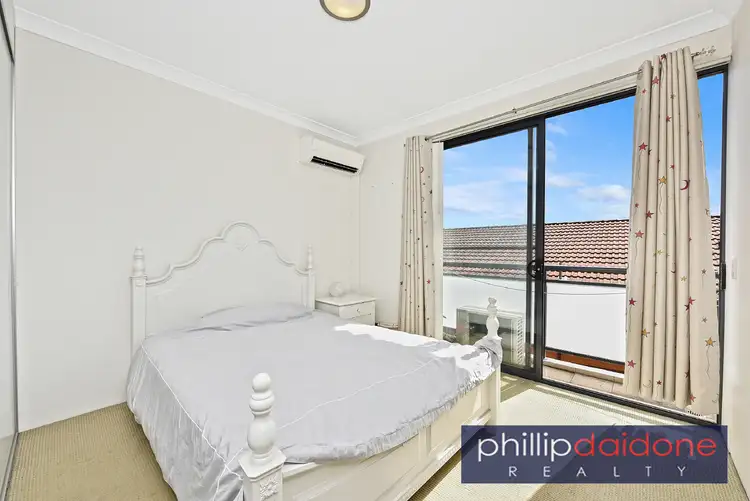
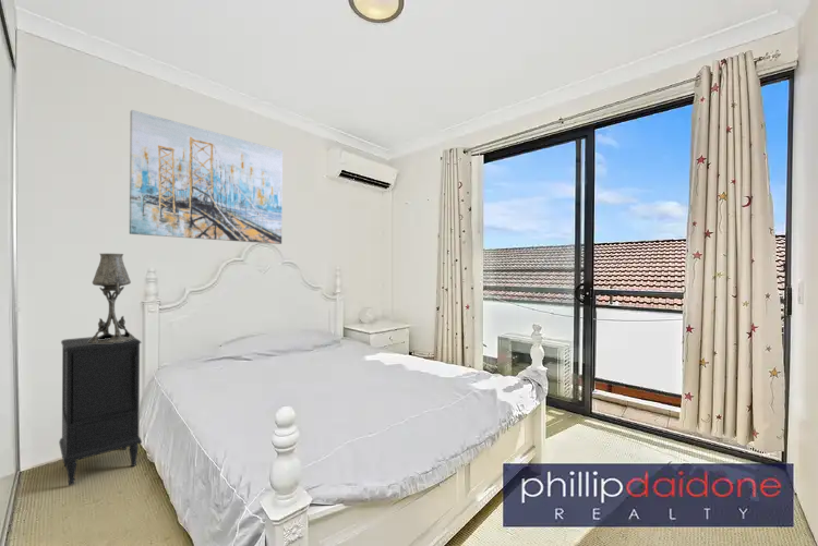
+ nightstand (100, 402)
+ wall art (216, 186)
+ table lamp (111, 296)
